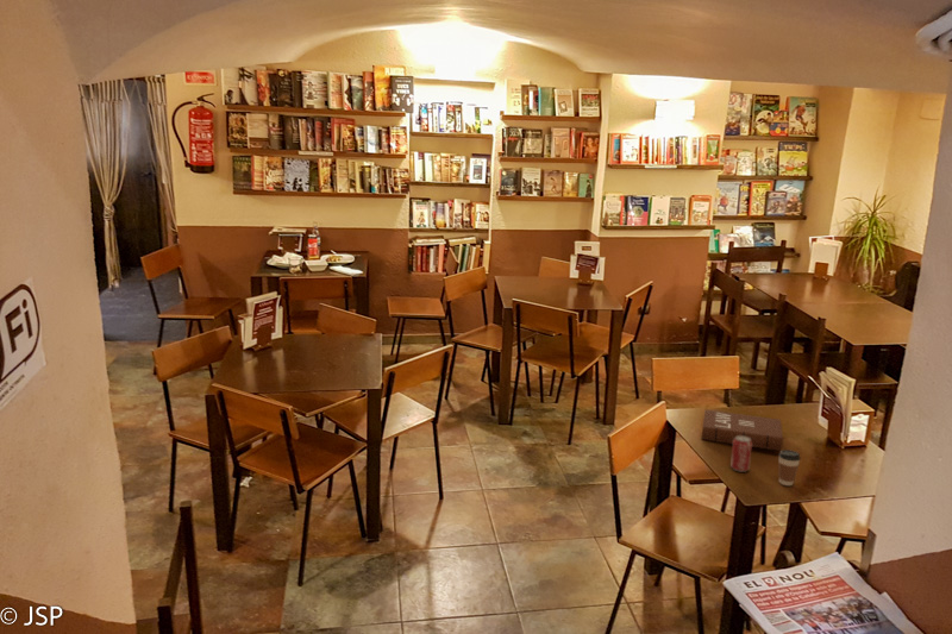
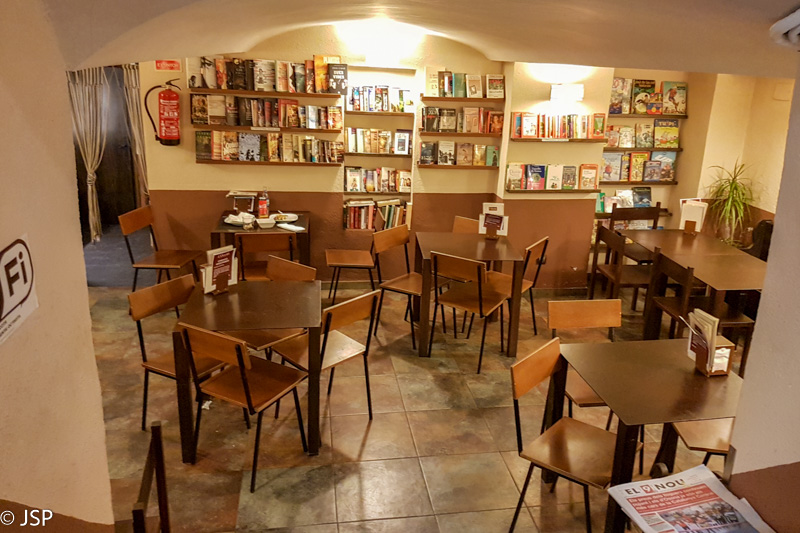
- book (741, 429)
- beverage can (741, 453)
- coffee cup (788, 467)
